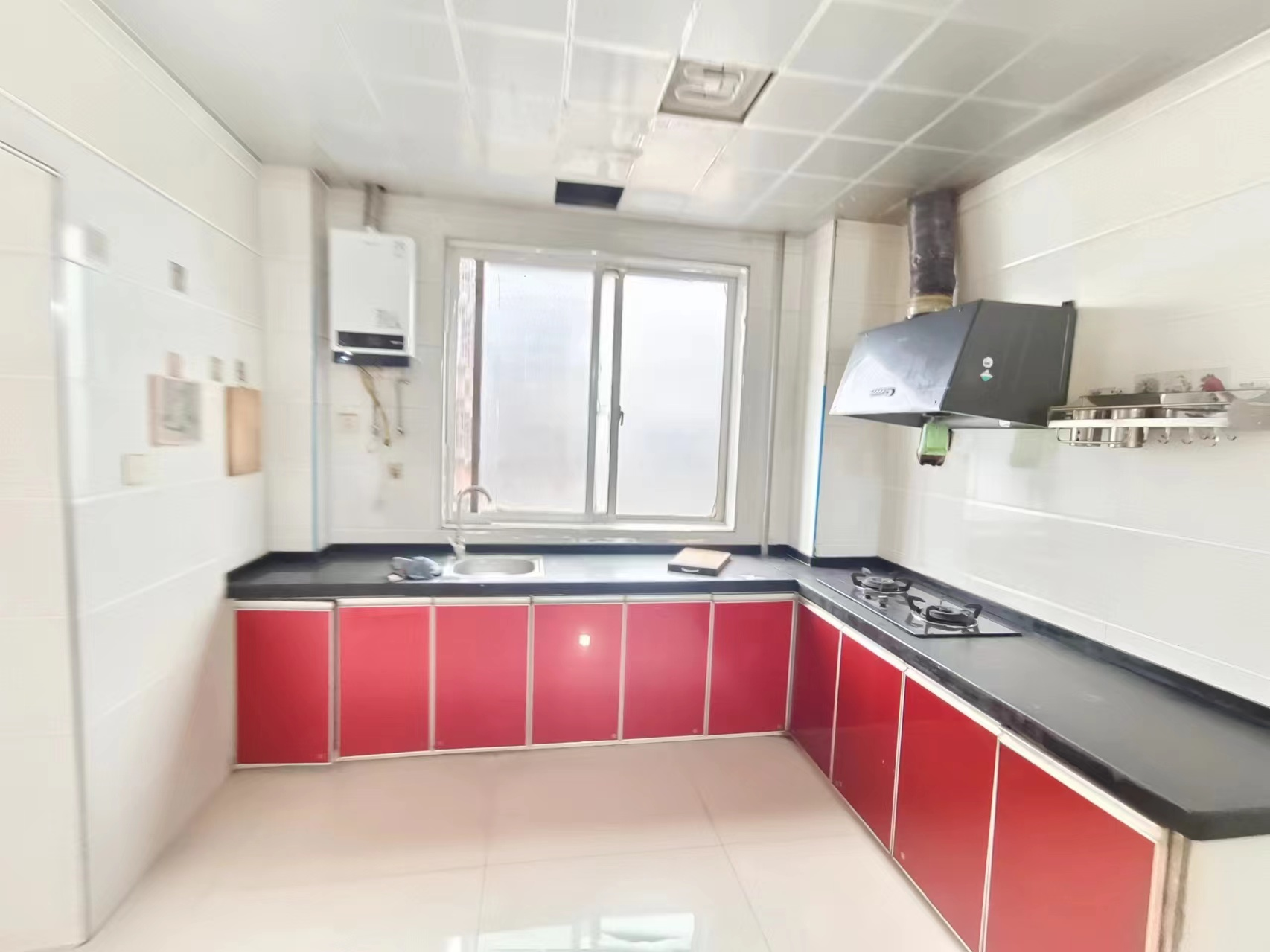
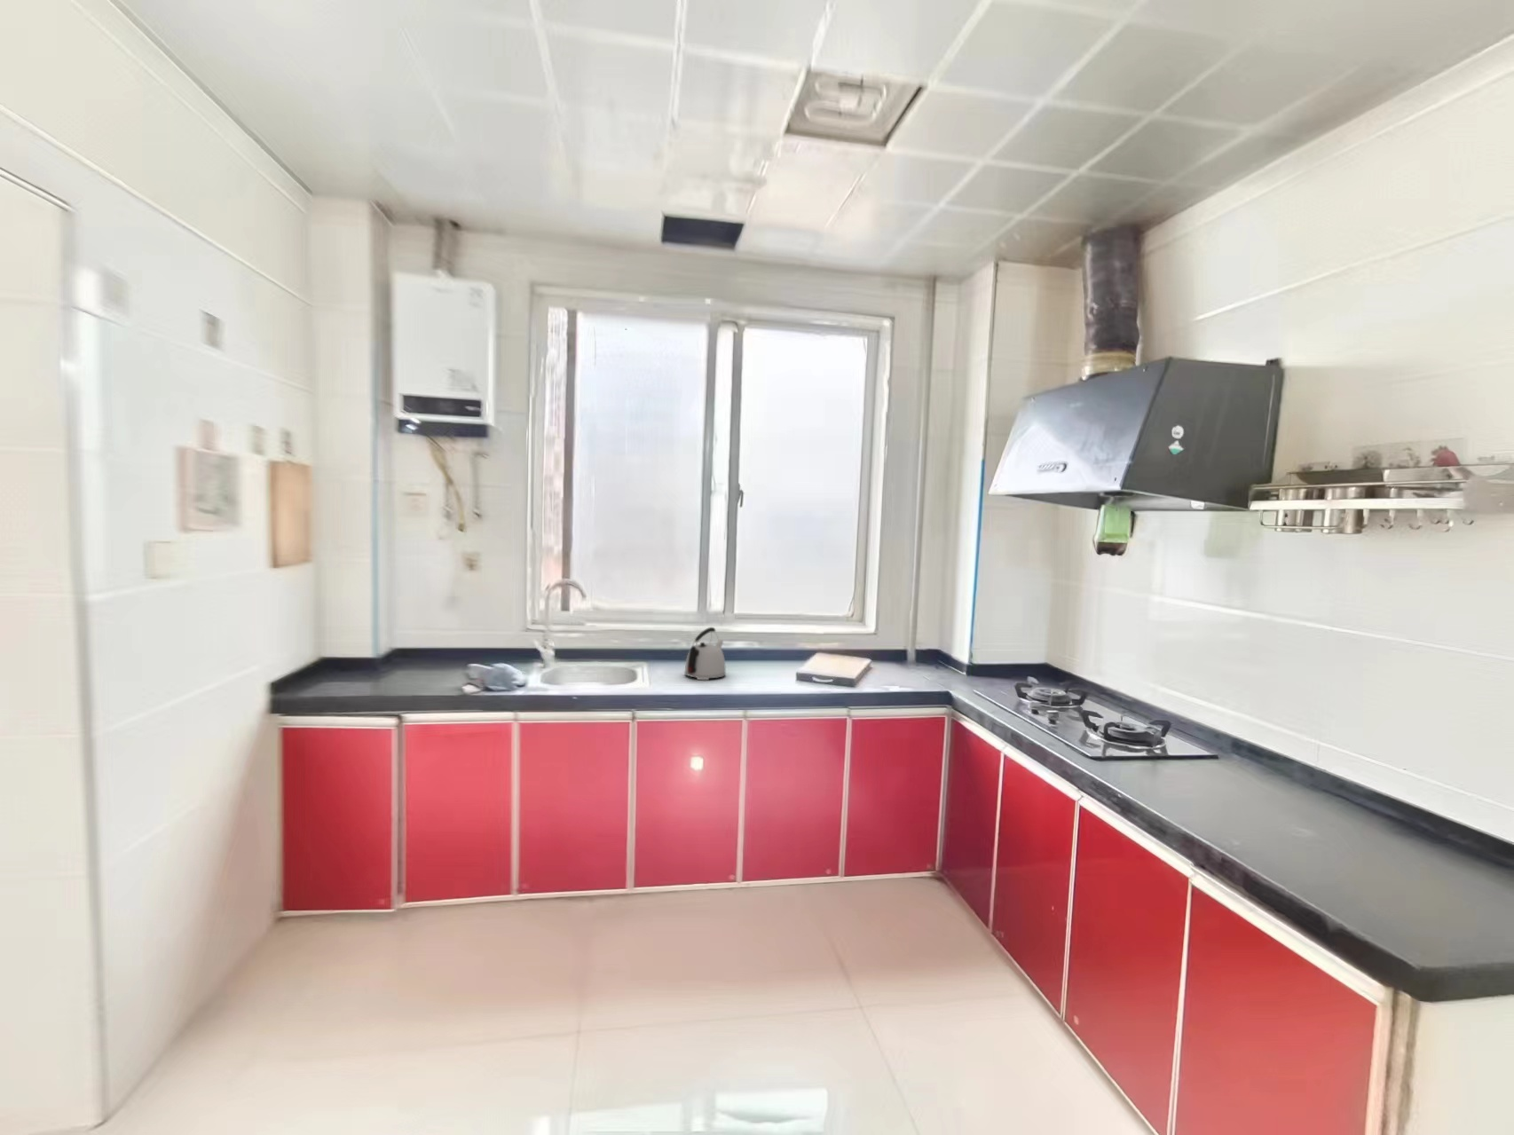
+ kettle (707, 651)
